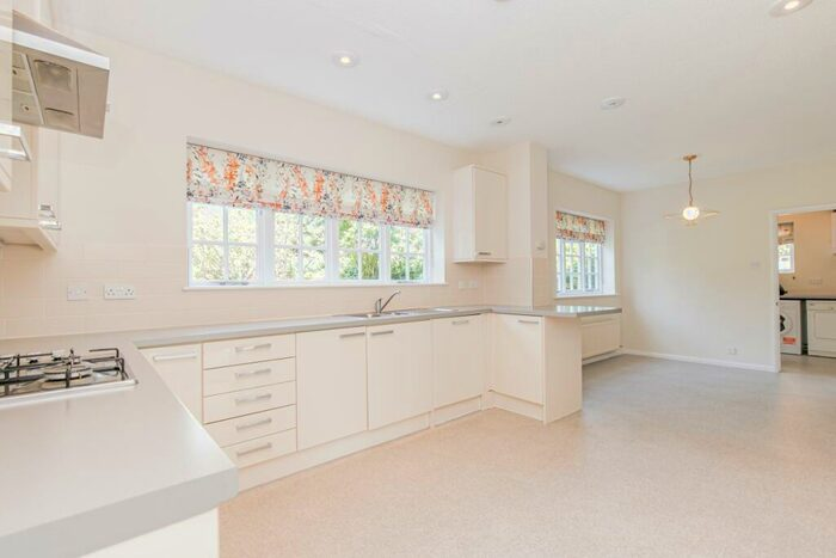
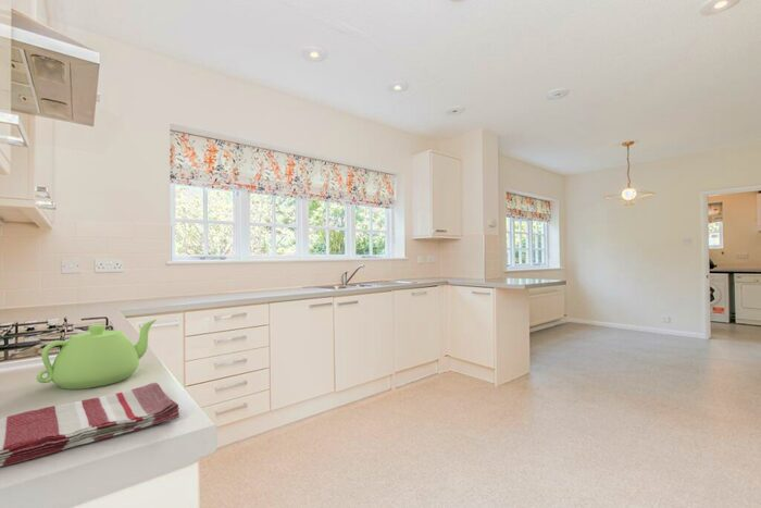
+ teapot (102, 350)
+ dish towel (86, 416)
